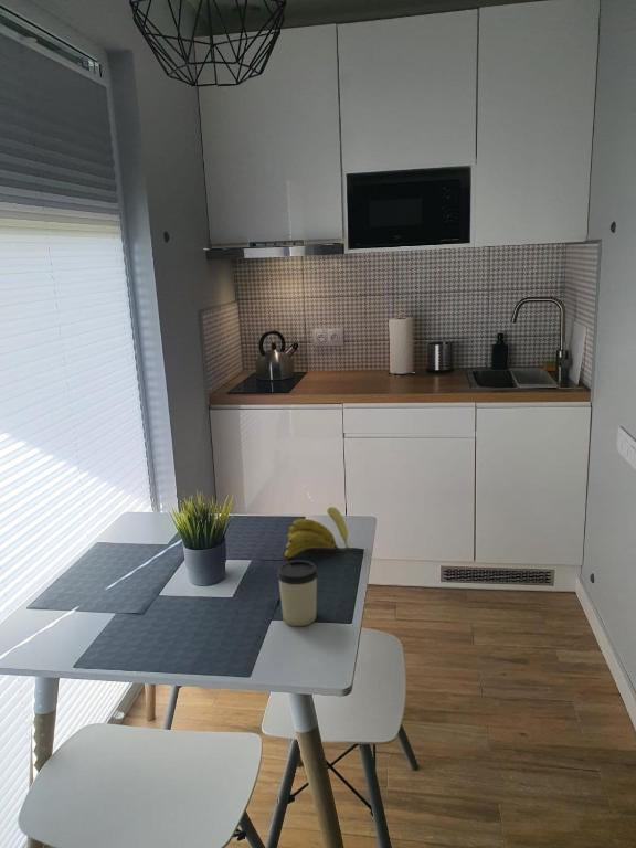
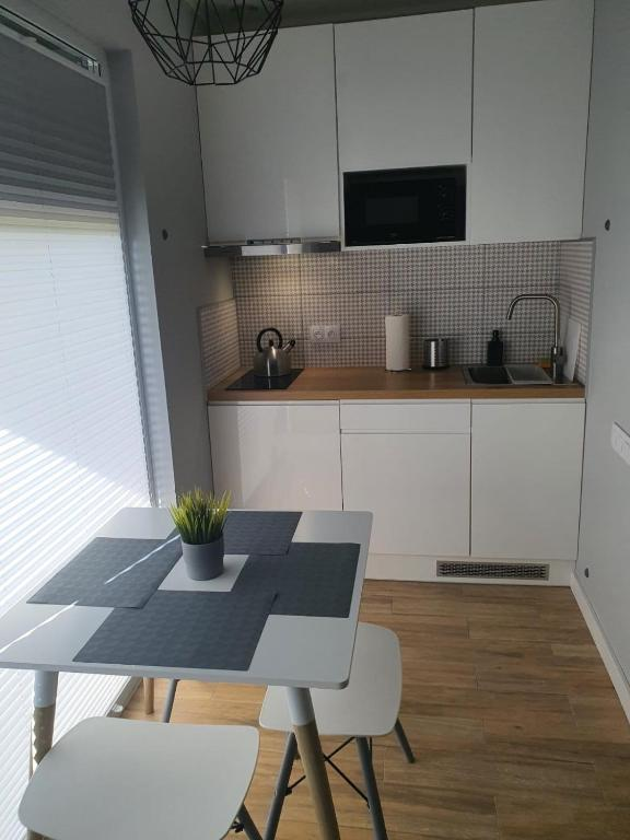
- banana (312, 529)
- cup (298, 593)
